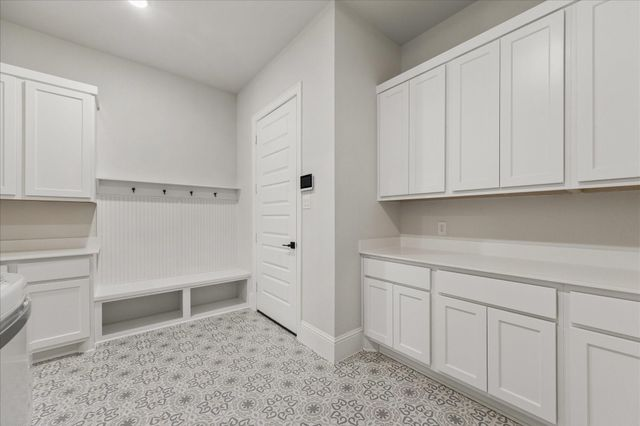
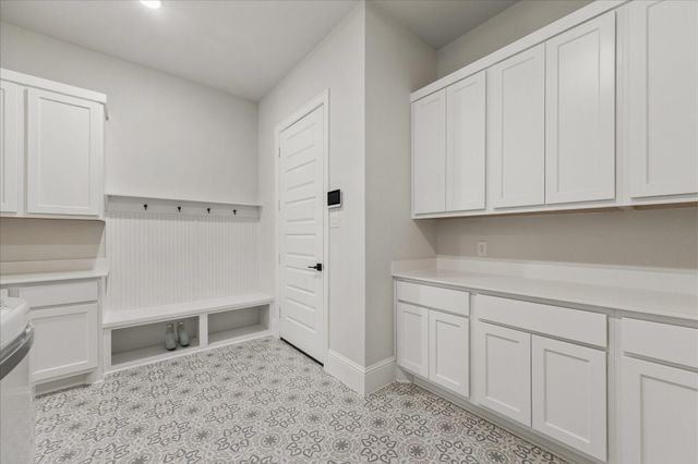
+ boots (177, 332)
